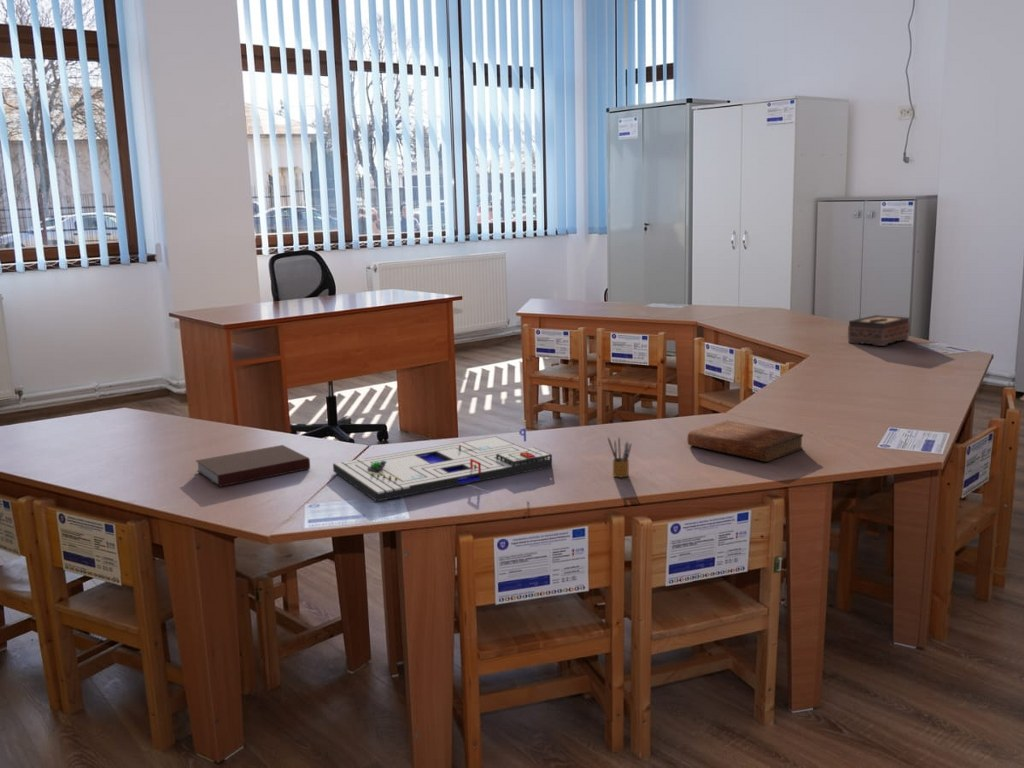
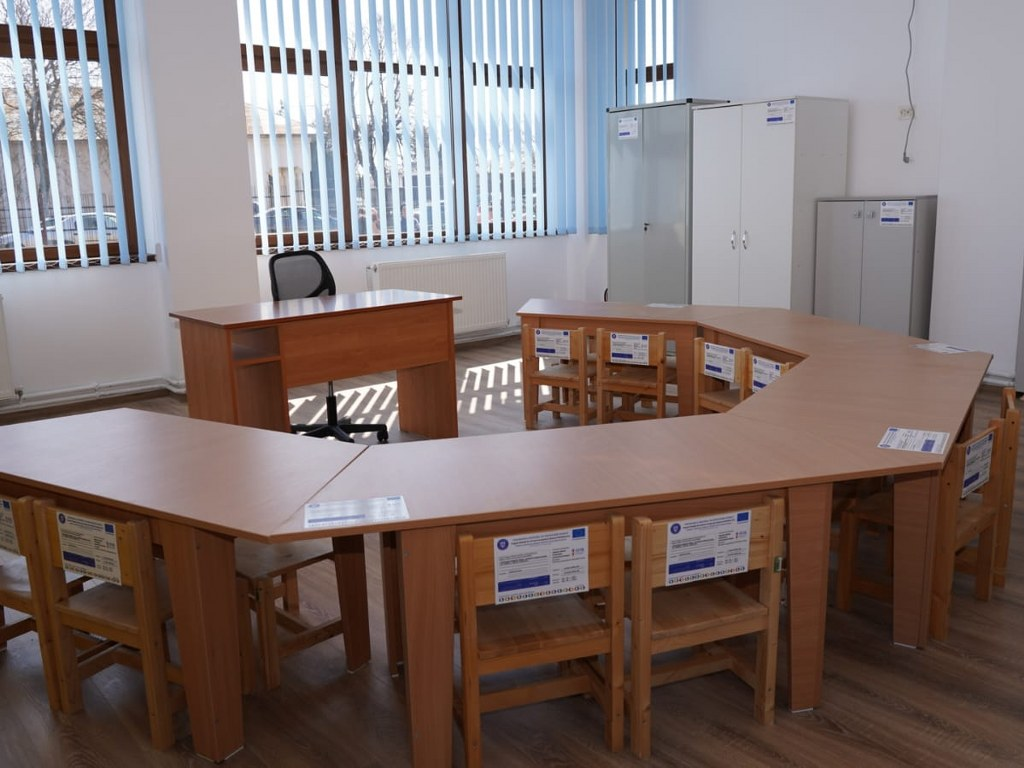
- board game (441, 450)
- tissue box (879, 330)
- notebook (252, 464)
- pencil box (619, 456)
- bible (744, 440)
